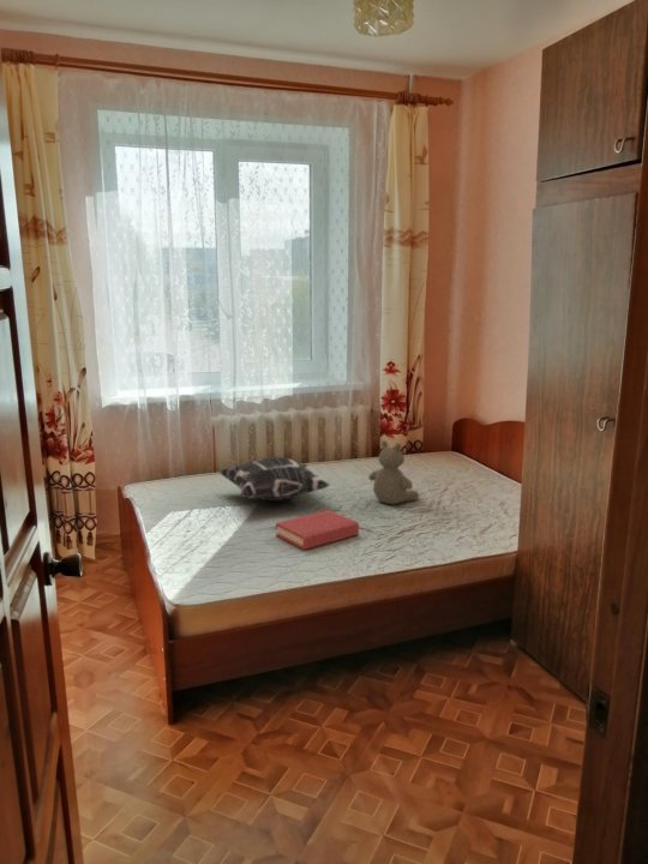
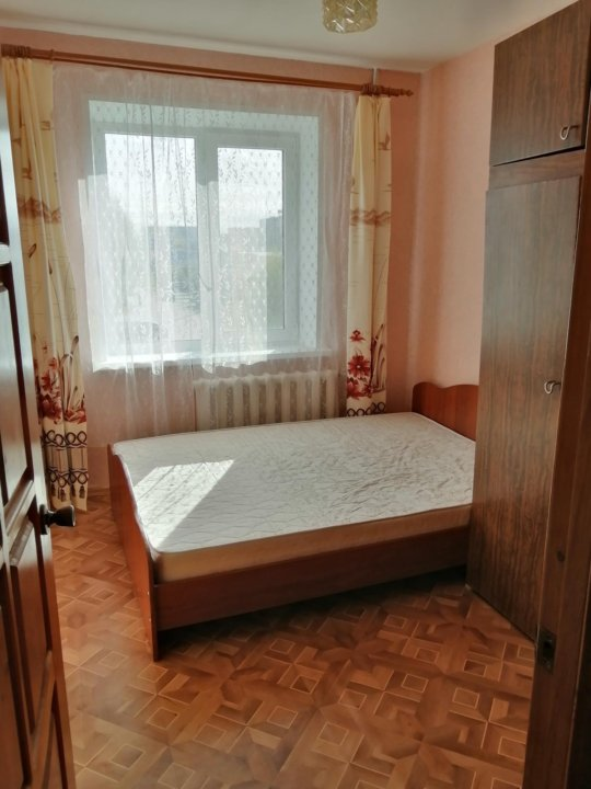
- decorative pillow (275, 478)
- teddy bear (395, 470)
- hardback book (317, 528)
